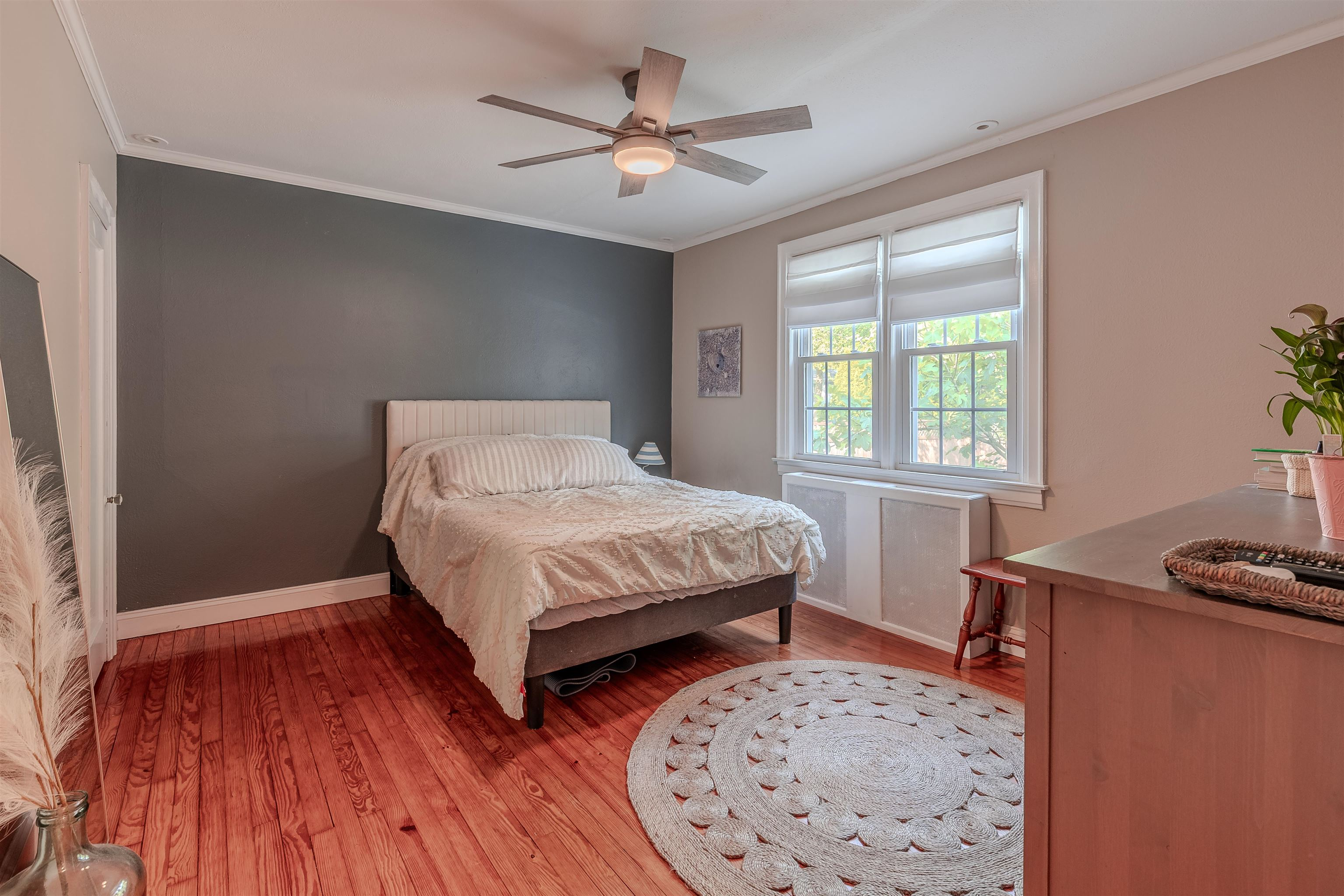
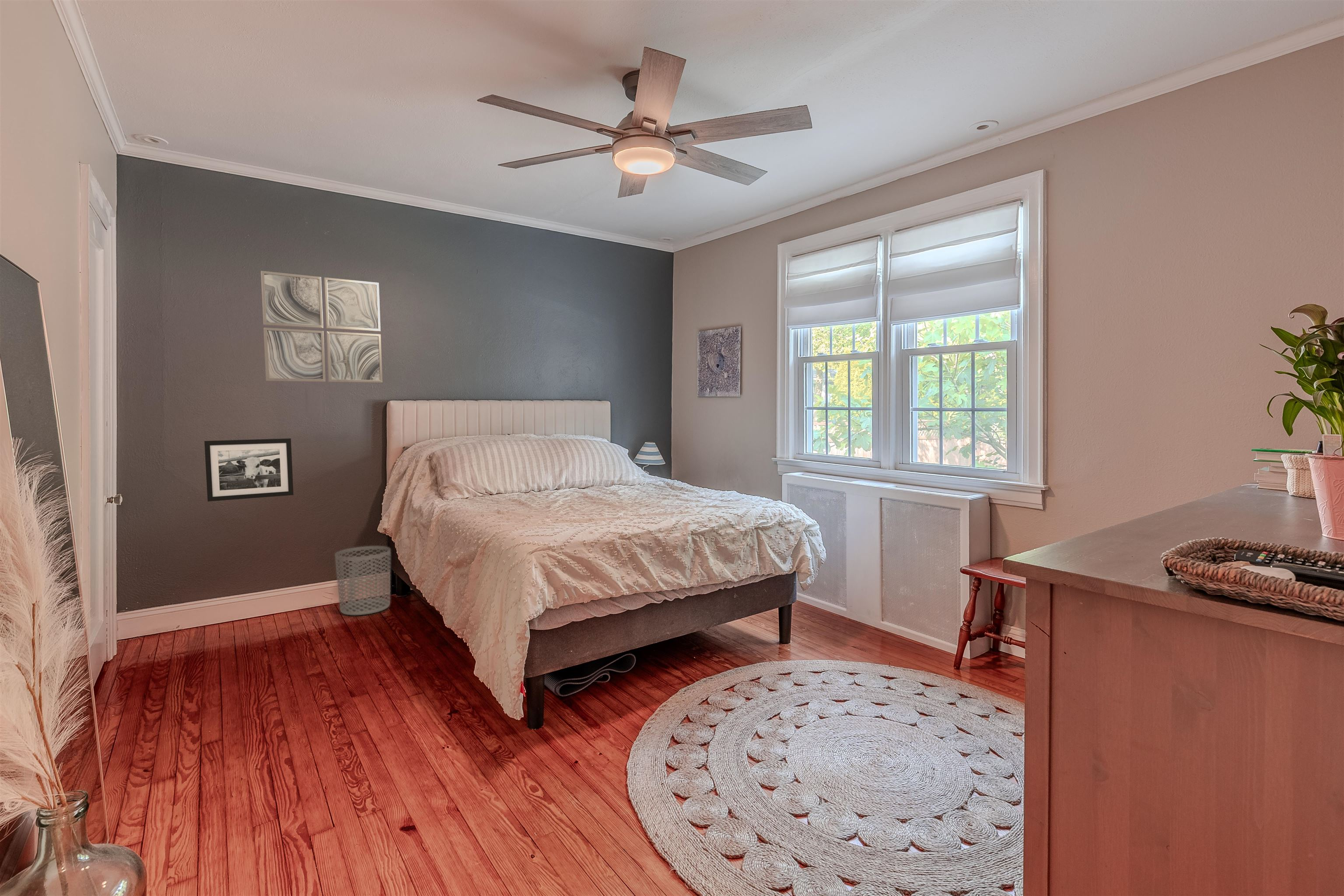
+ picture frame (250, 469)
+ waste bin (364, 581)
+ wall art (323, 331)
